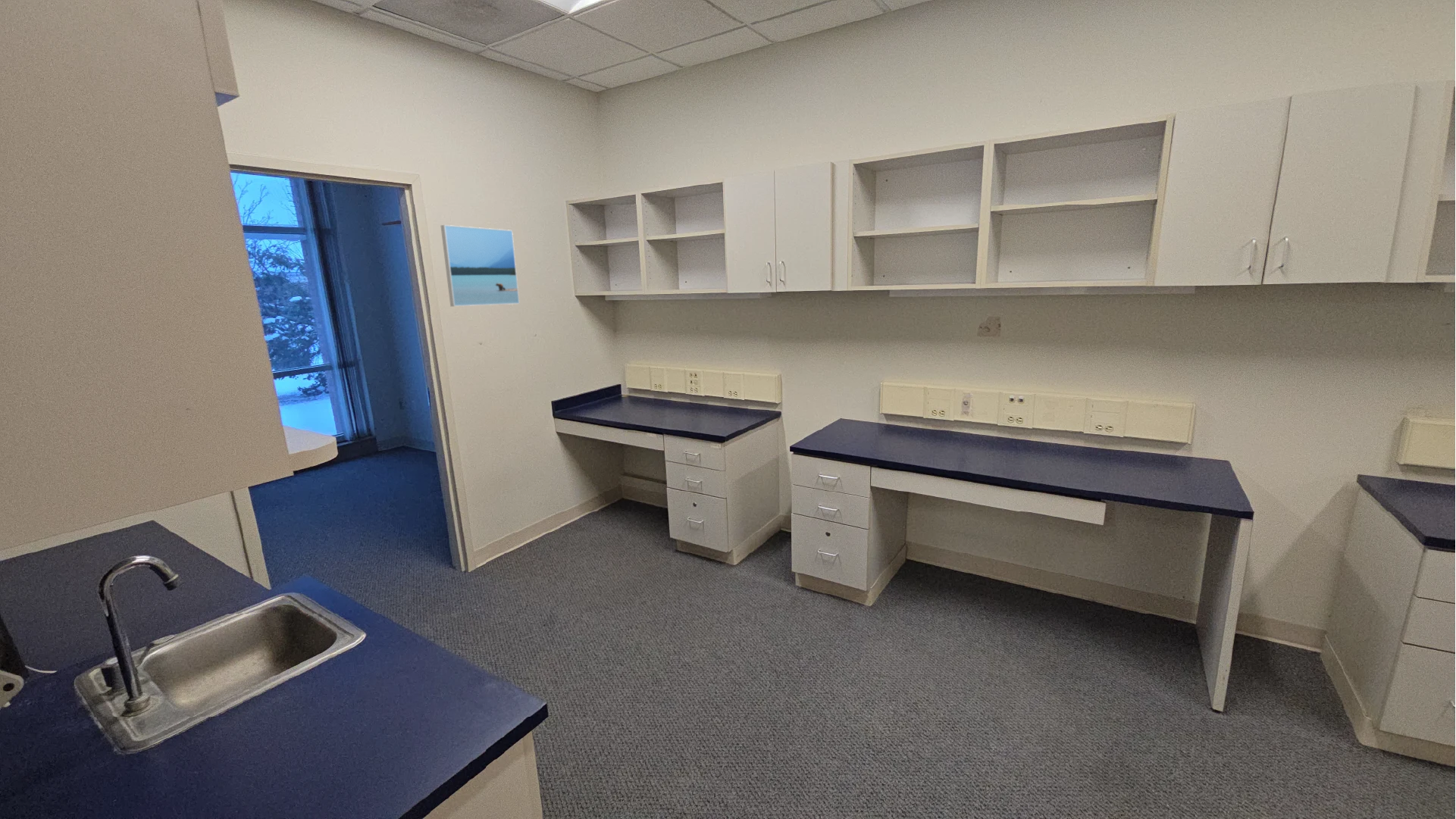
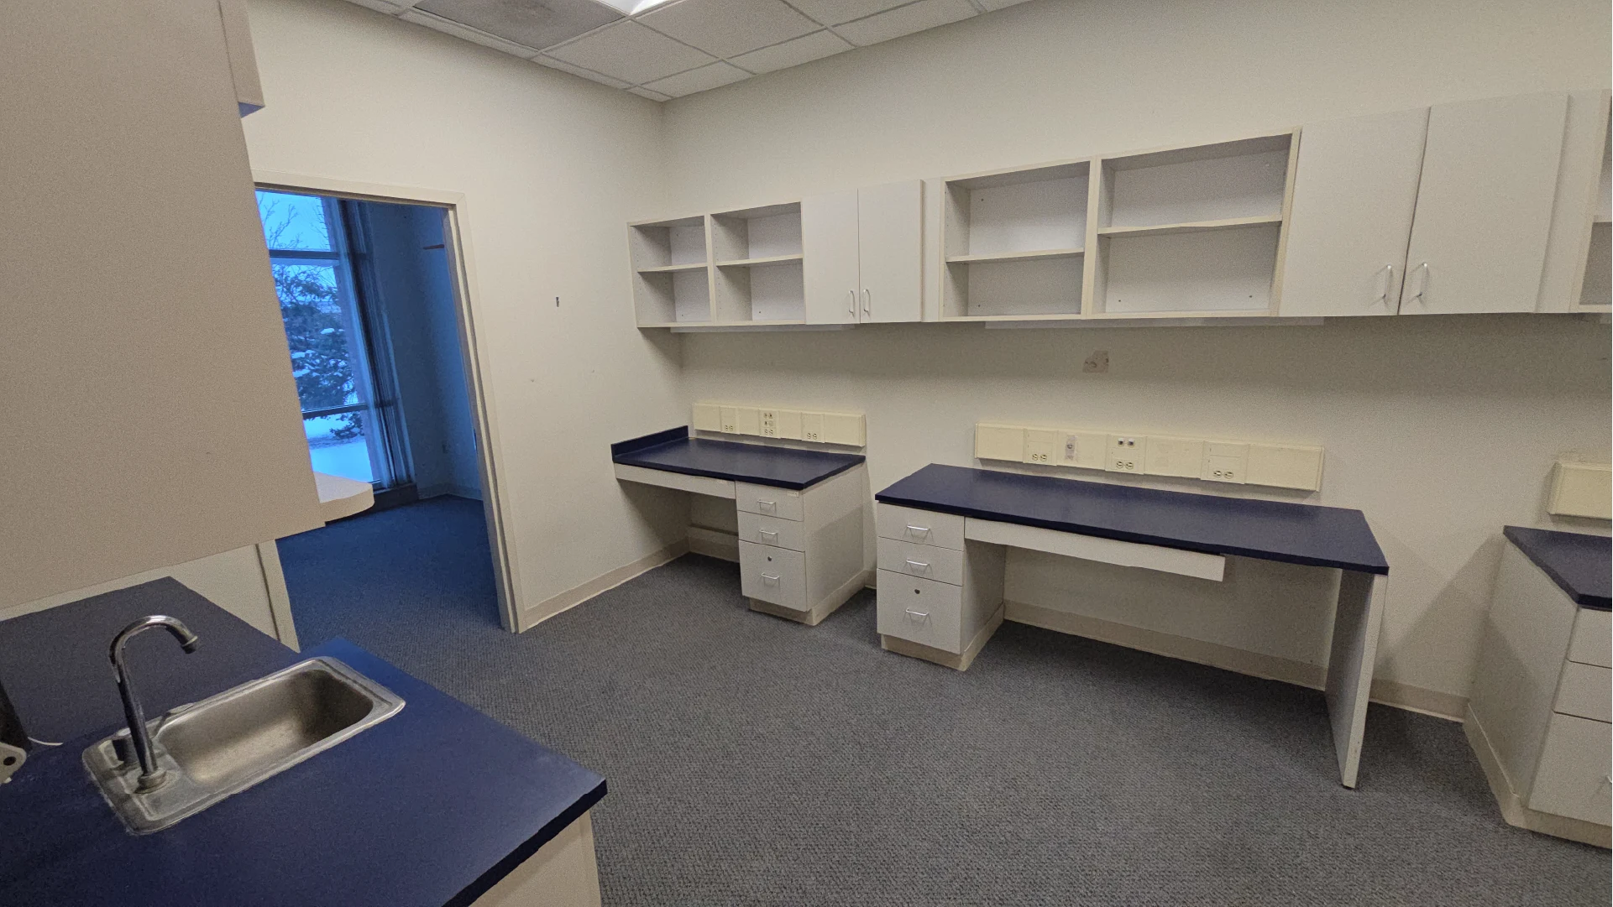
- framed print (482, 267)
